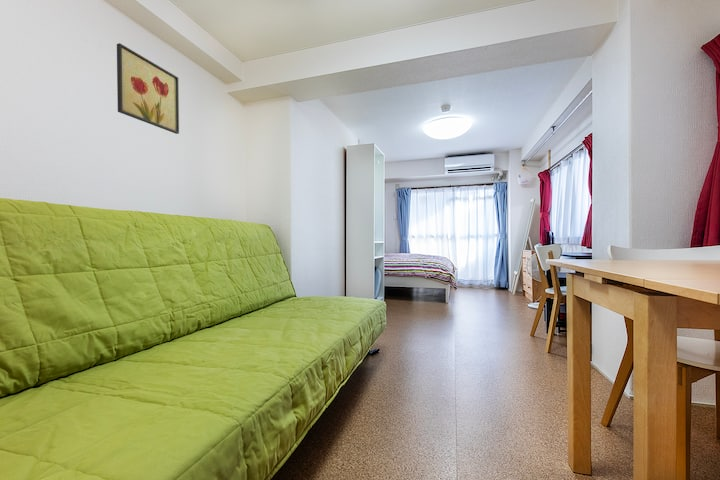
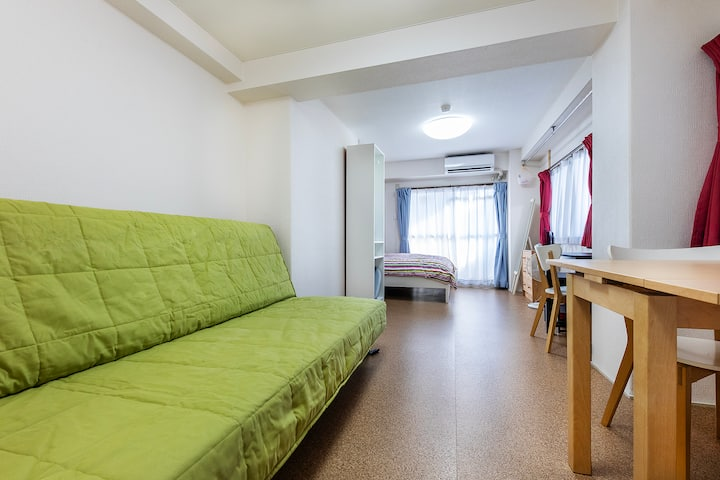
- wall art (149, 93)
